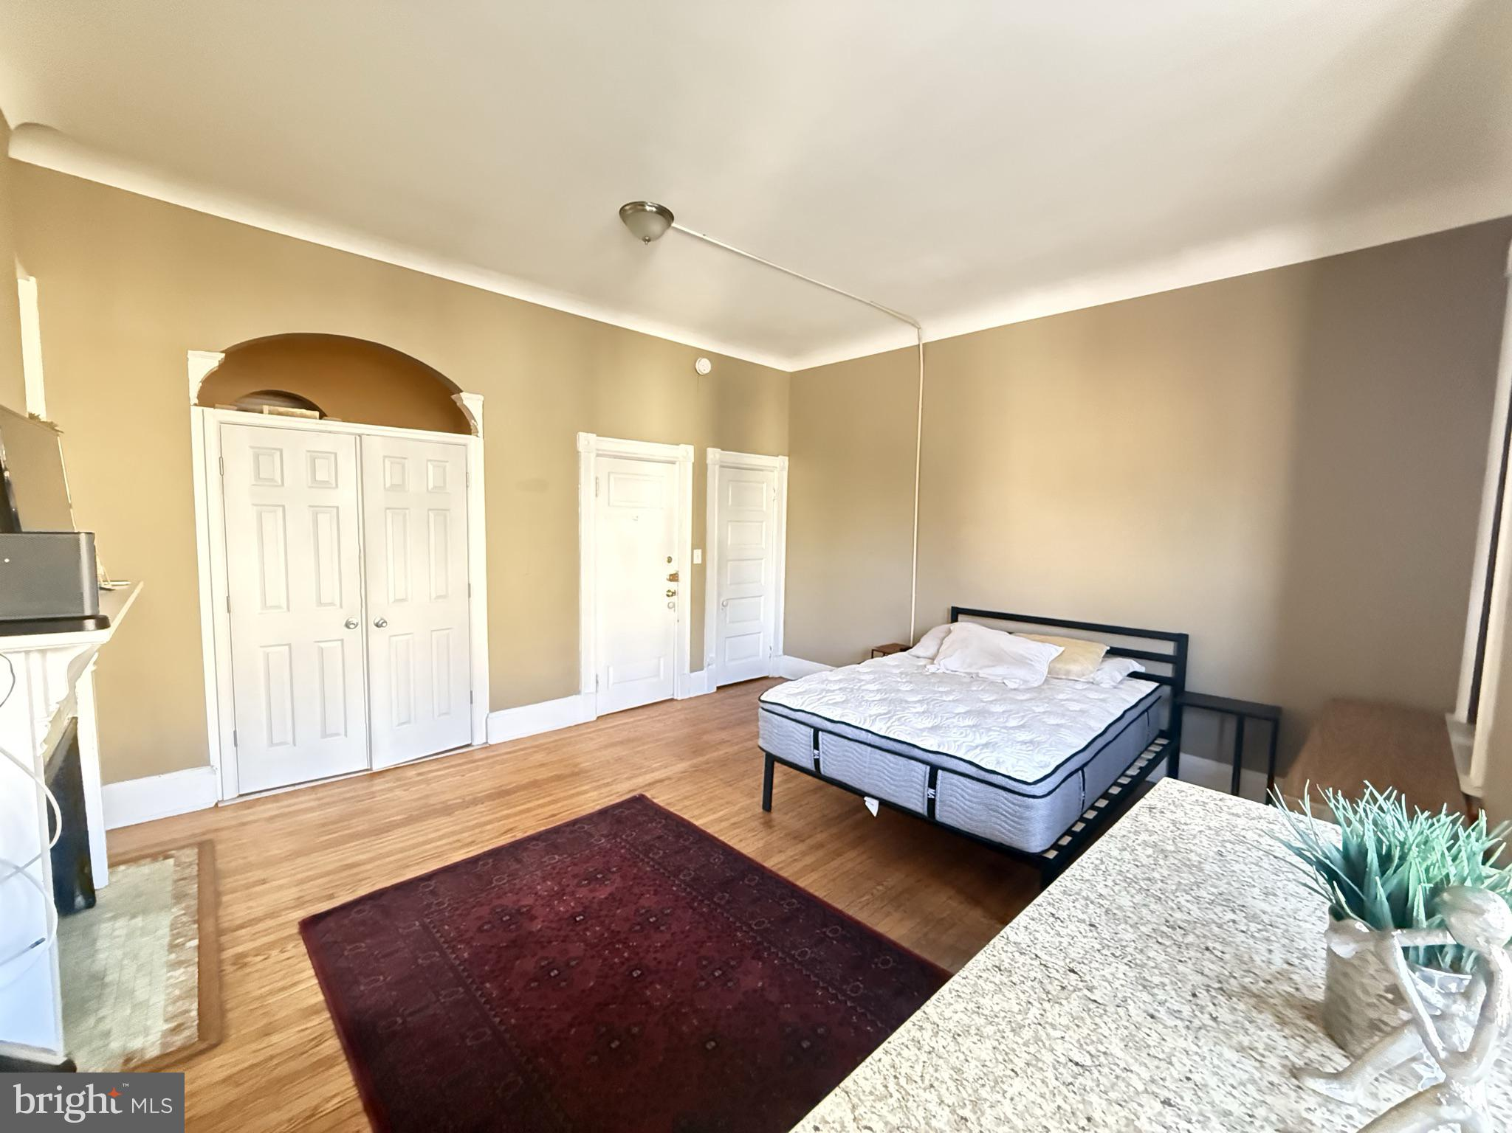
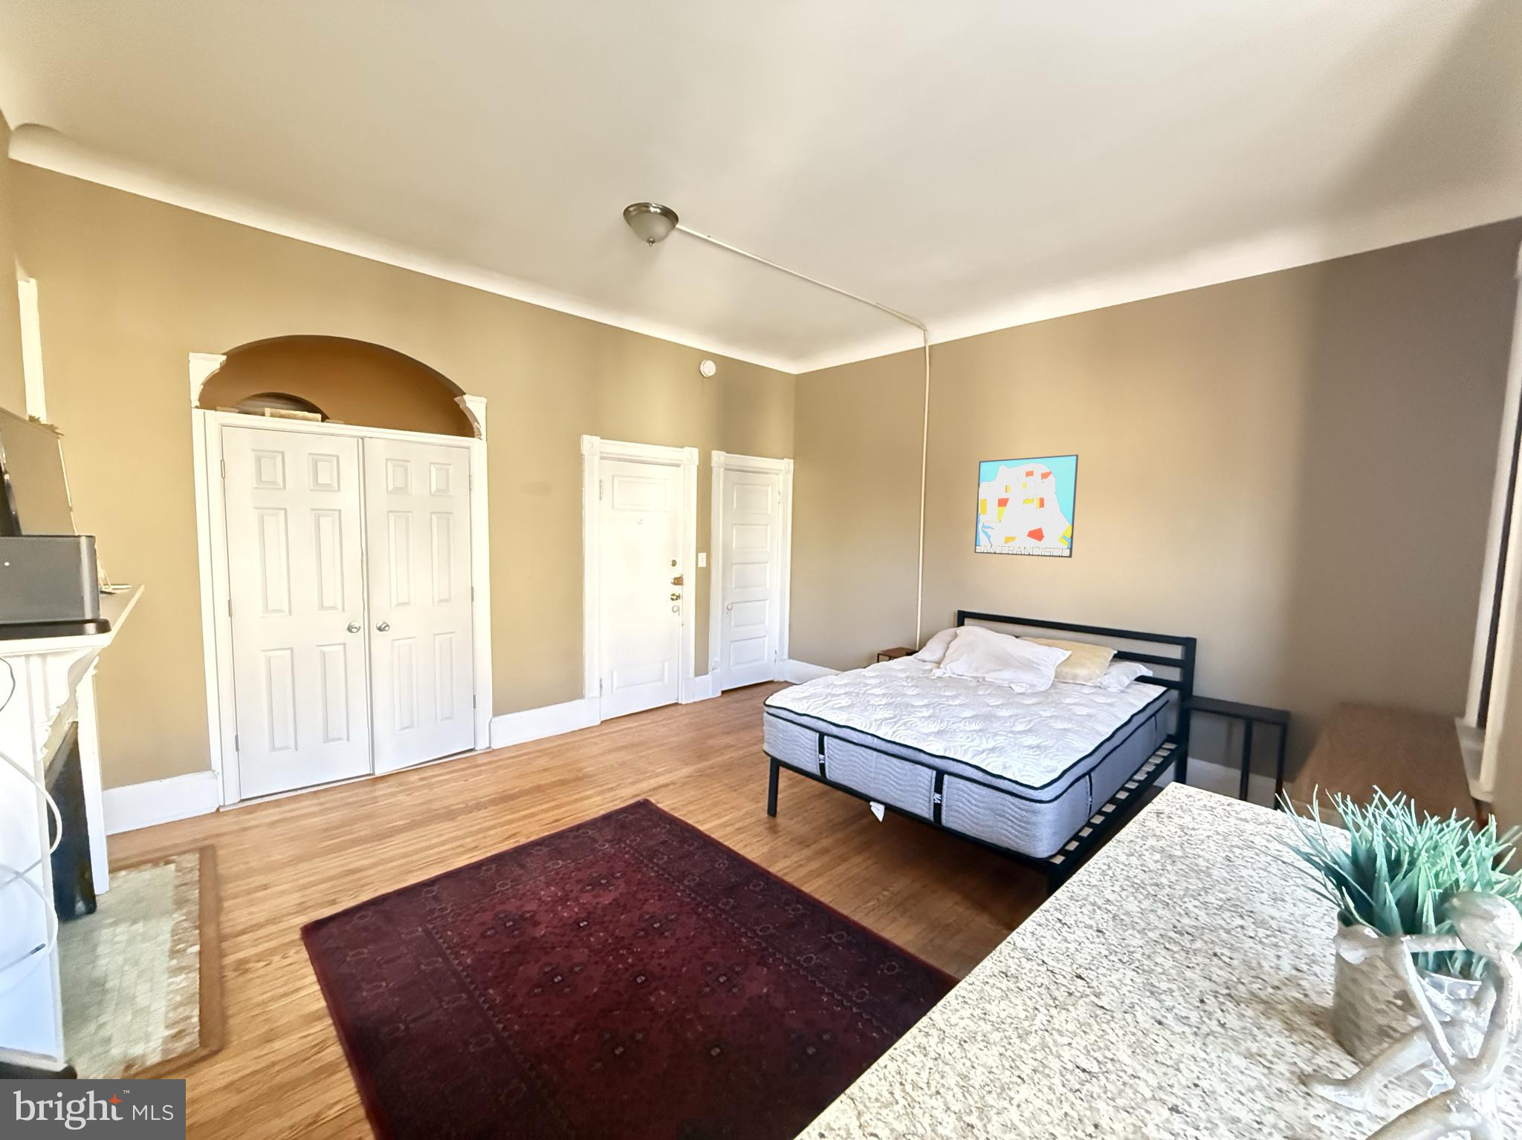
+ wall art (1022, 507)
